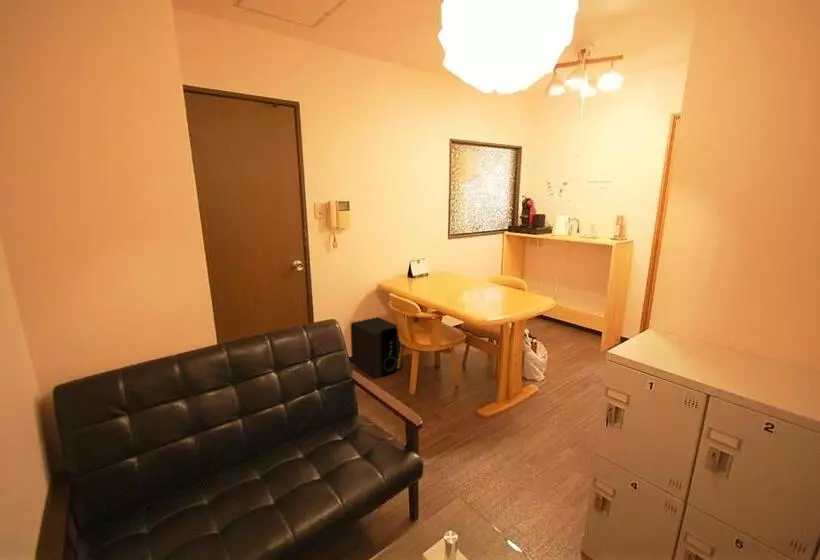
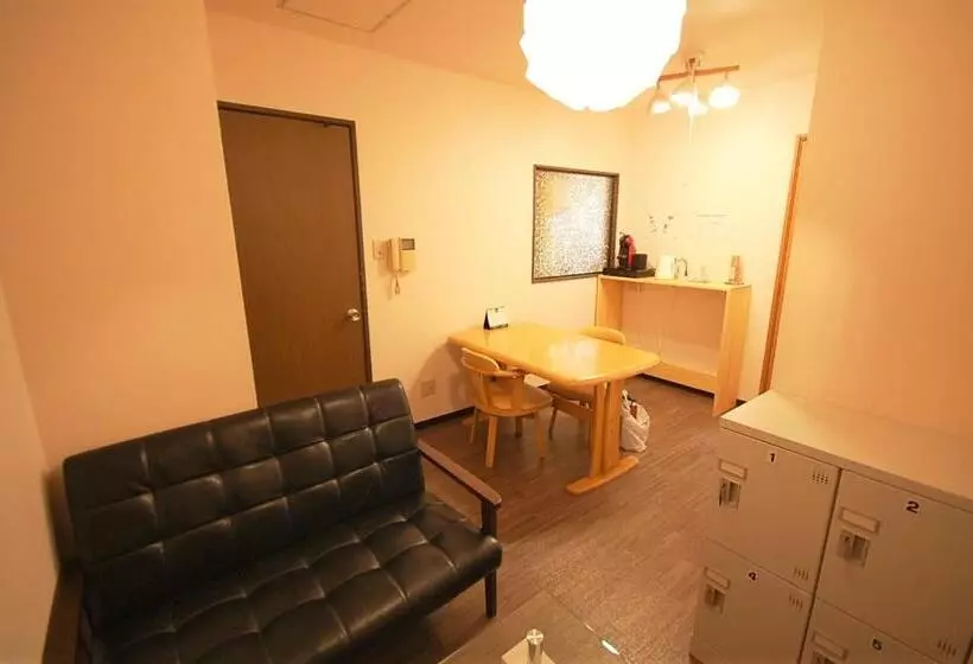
- speaker (376, 344)
